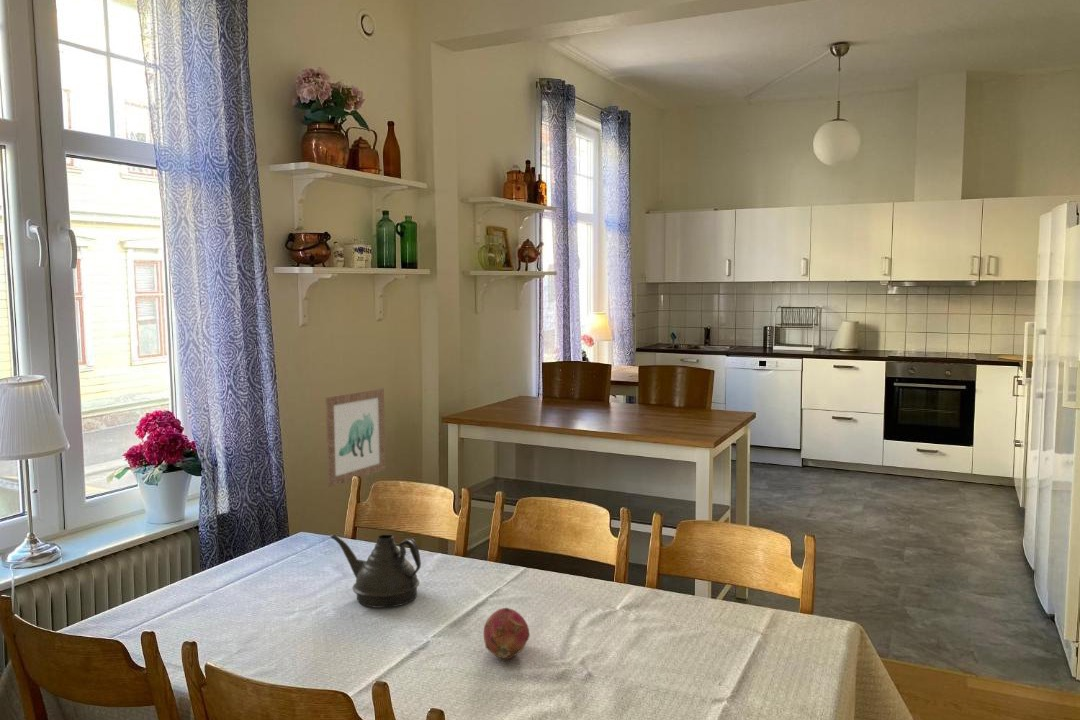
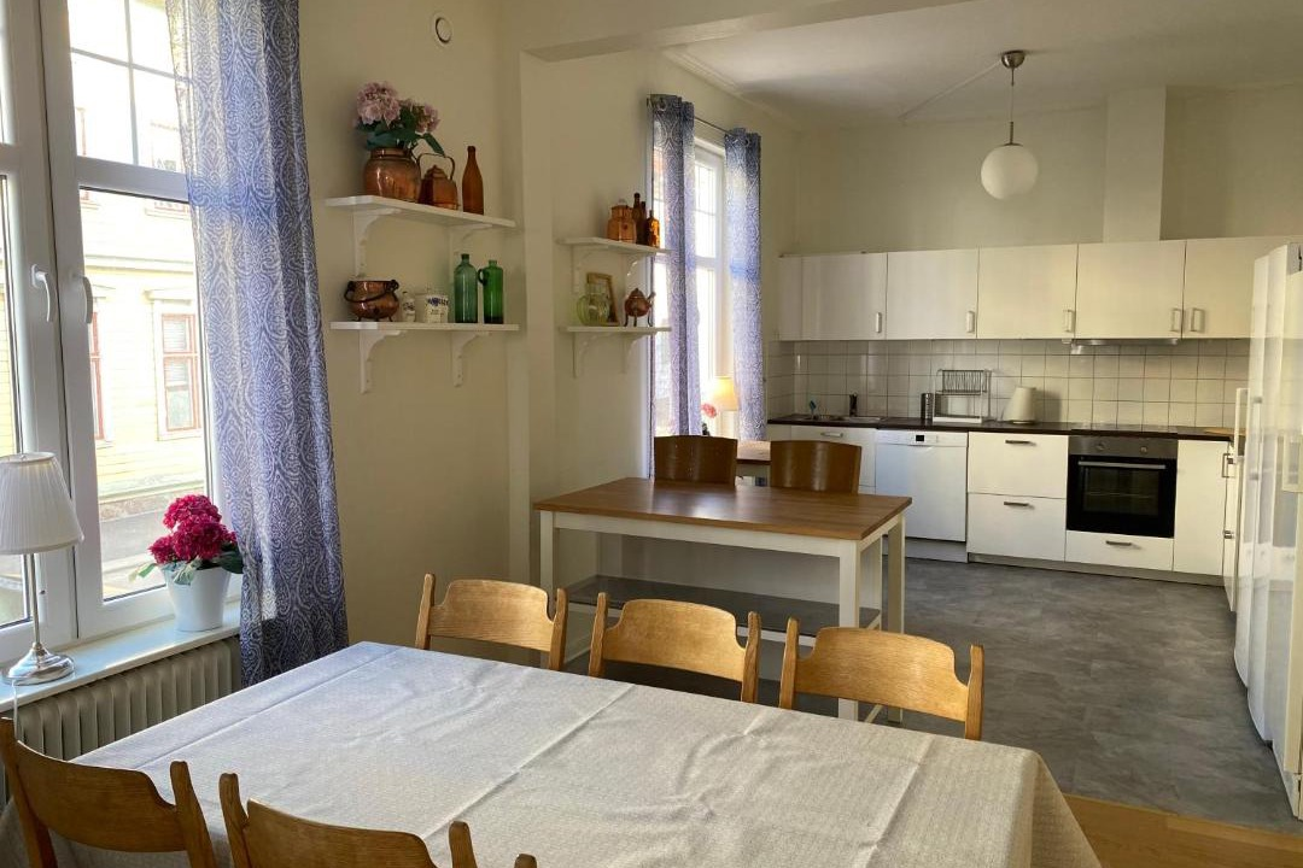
- wall art (356, 435)
- fruit (507, 630)
- teapot (375, 565)
